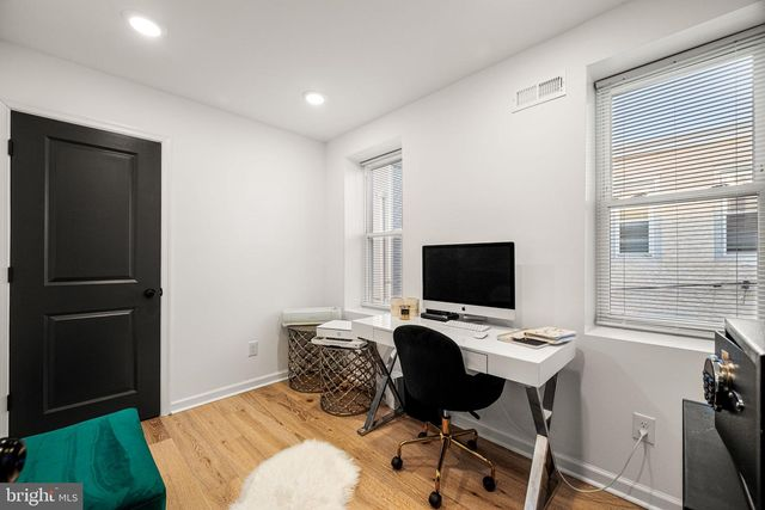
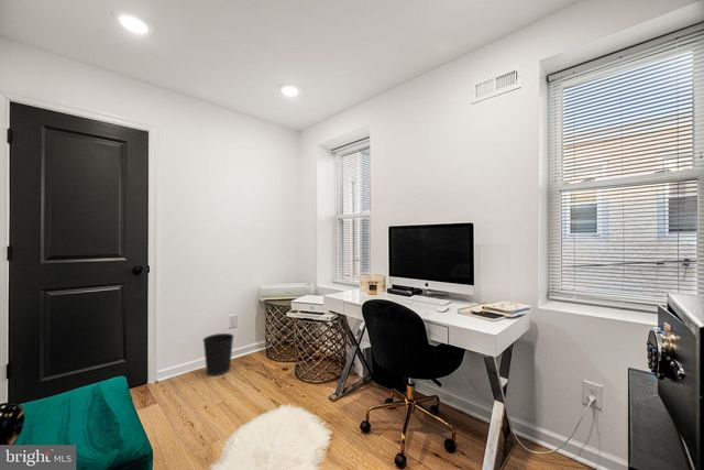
+ wastebasket (218, 353)
